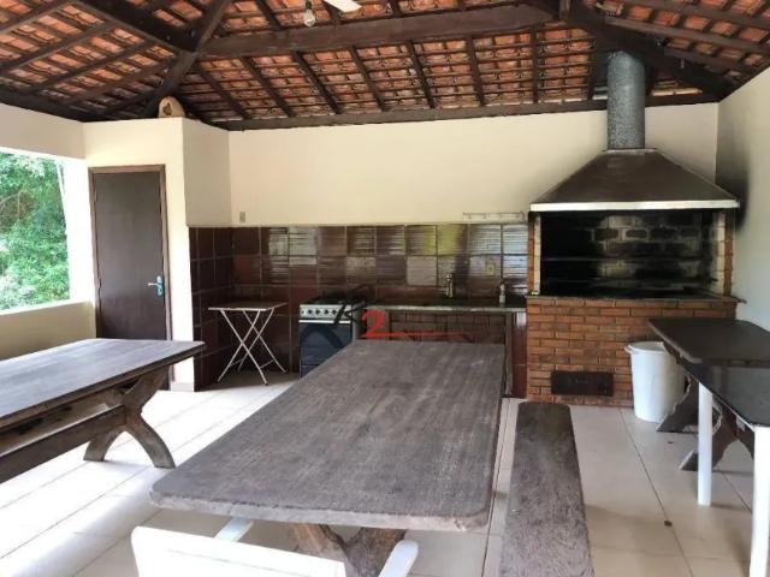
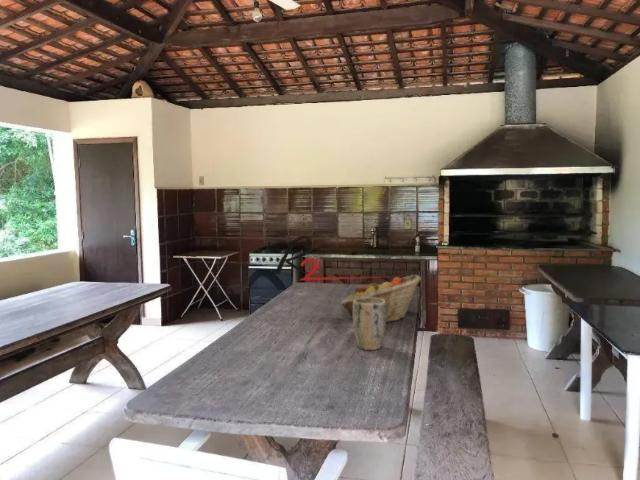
+ fruit basket (381, 296)
+ plant pot (369, 323)
